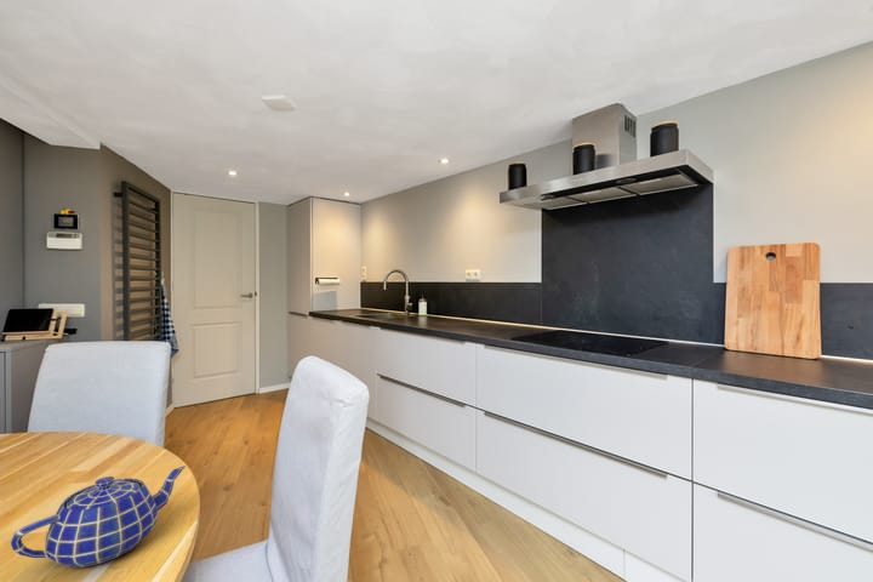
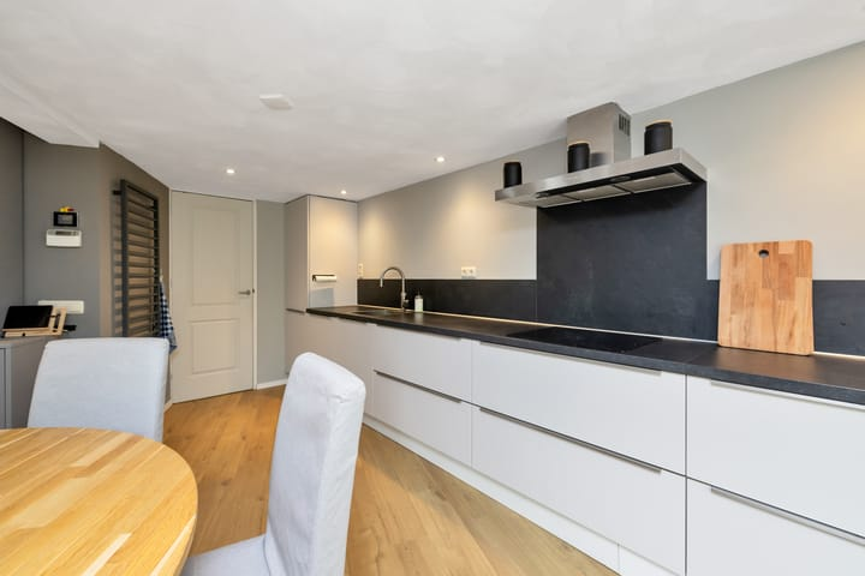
- teapot (110, 510)
